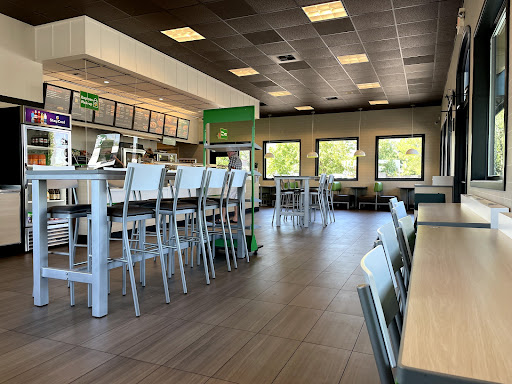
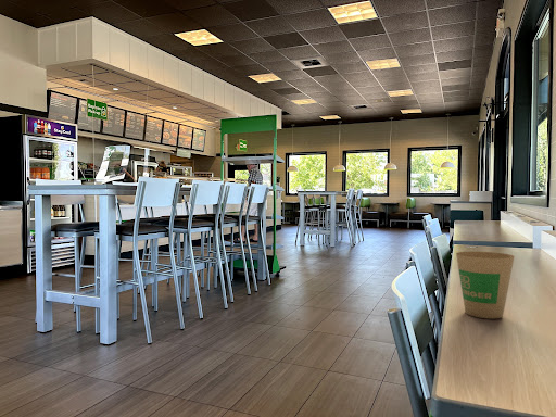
+ paper cup (483, 283)
